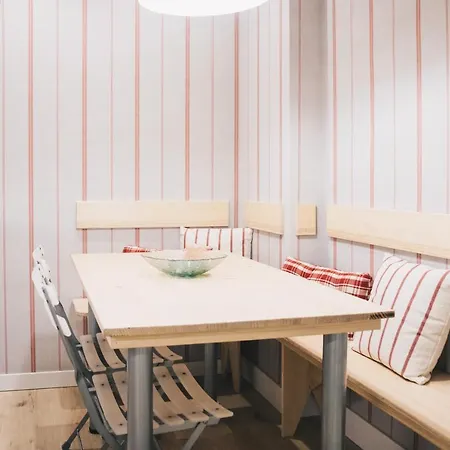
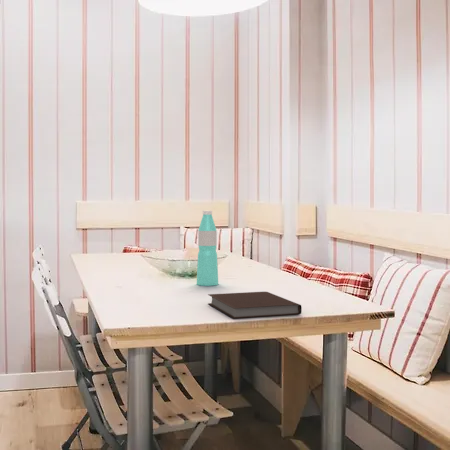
+ water bottle (207, 247)
+ notebook (252, 304)
